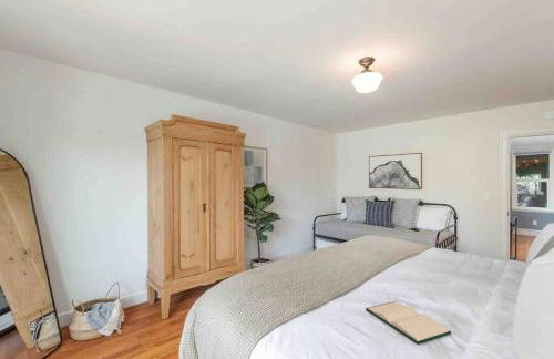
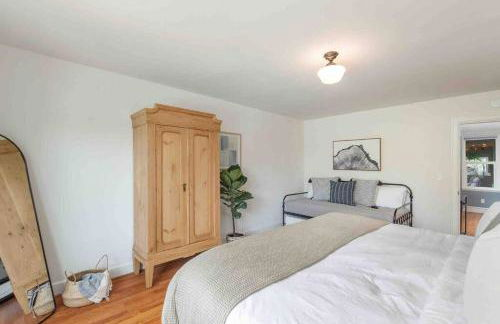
- hardback book (404, 317)
